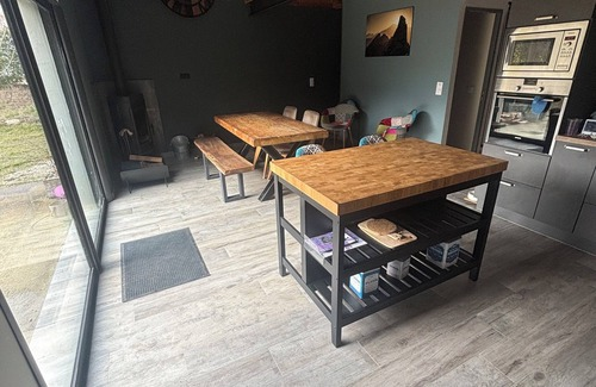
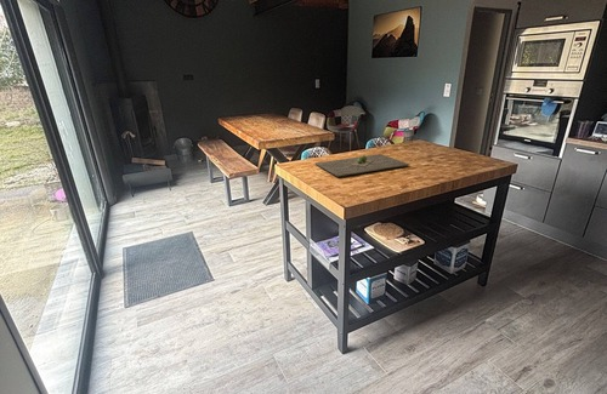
+ cutting board (361, 160)
